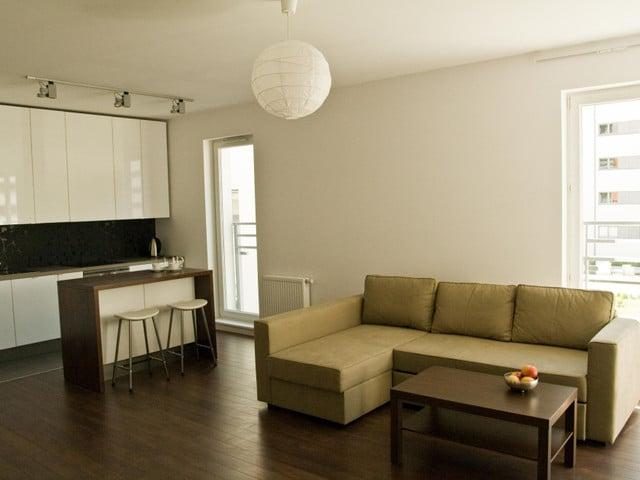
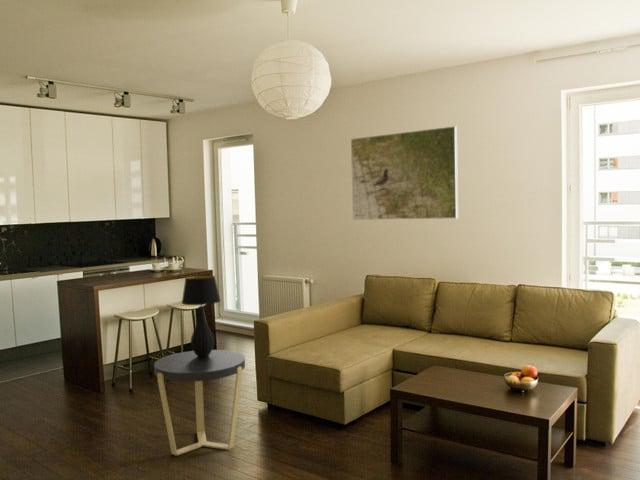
+ side table (200, 402)
+ table lamp (201, 316)
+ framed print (401, 176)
